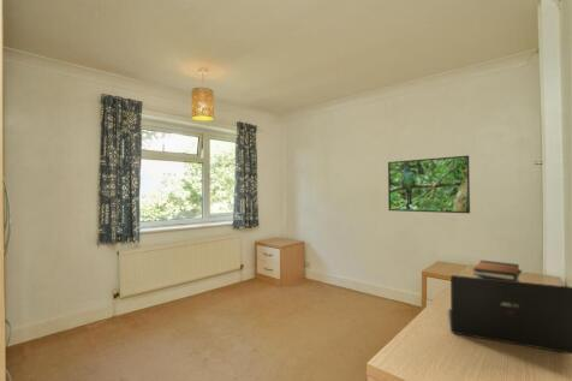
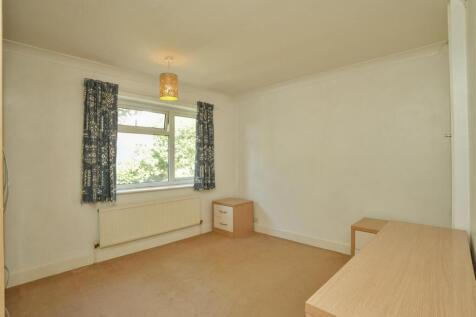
- laptop (502, 300)
- book stack (497, 279)
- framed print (425, 185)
